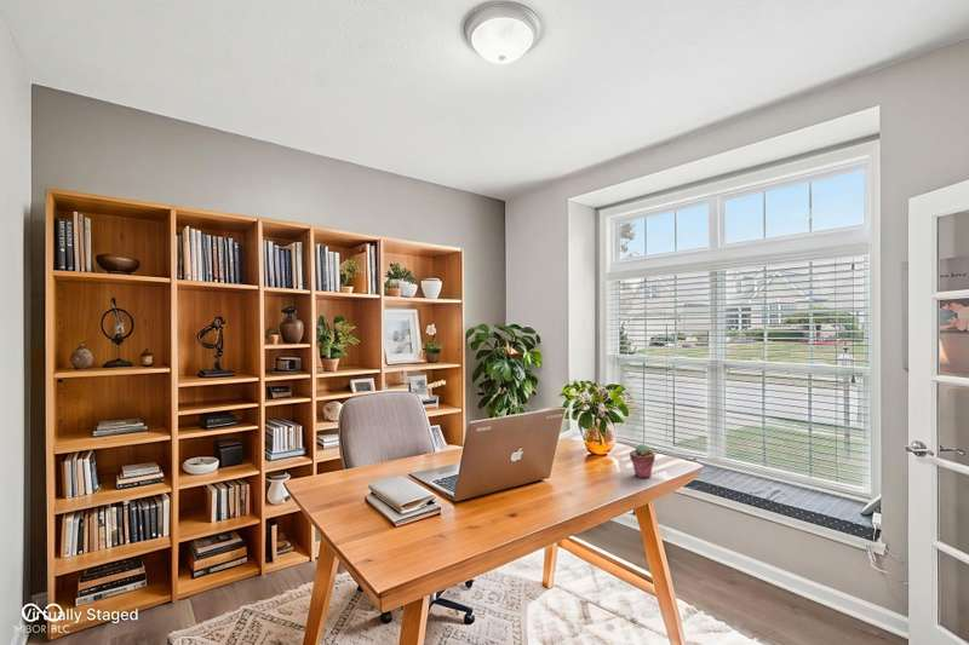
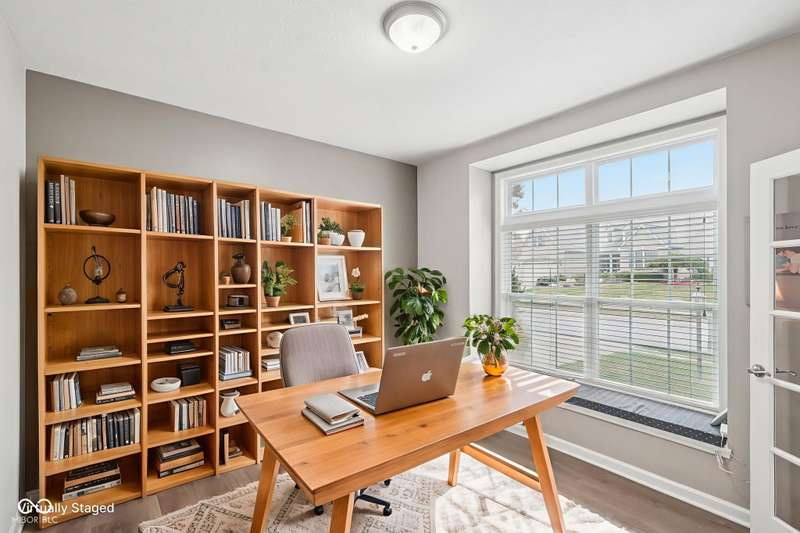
- potted succulent (642, 459)
